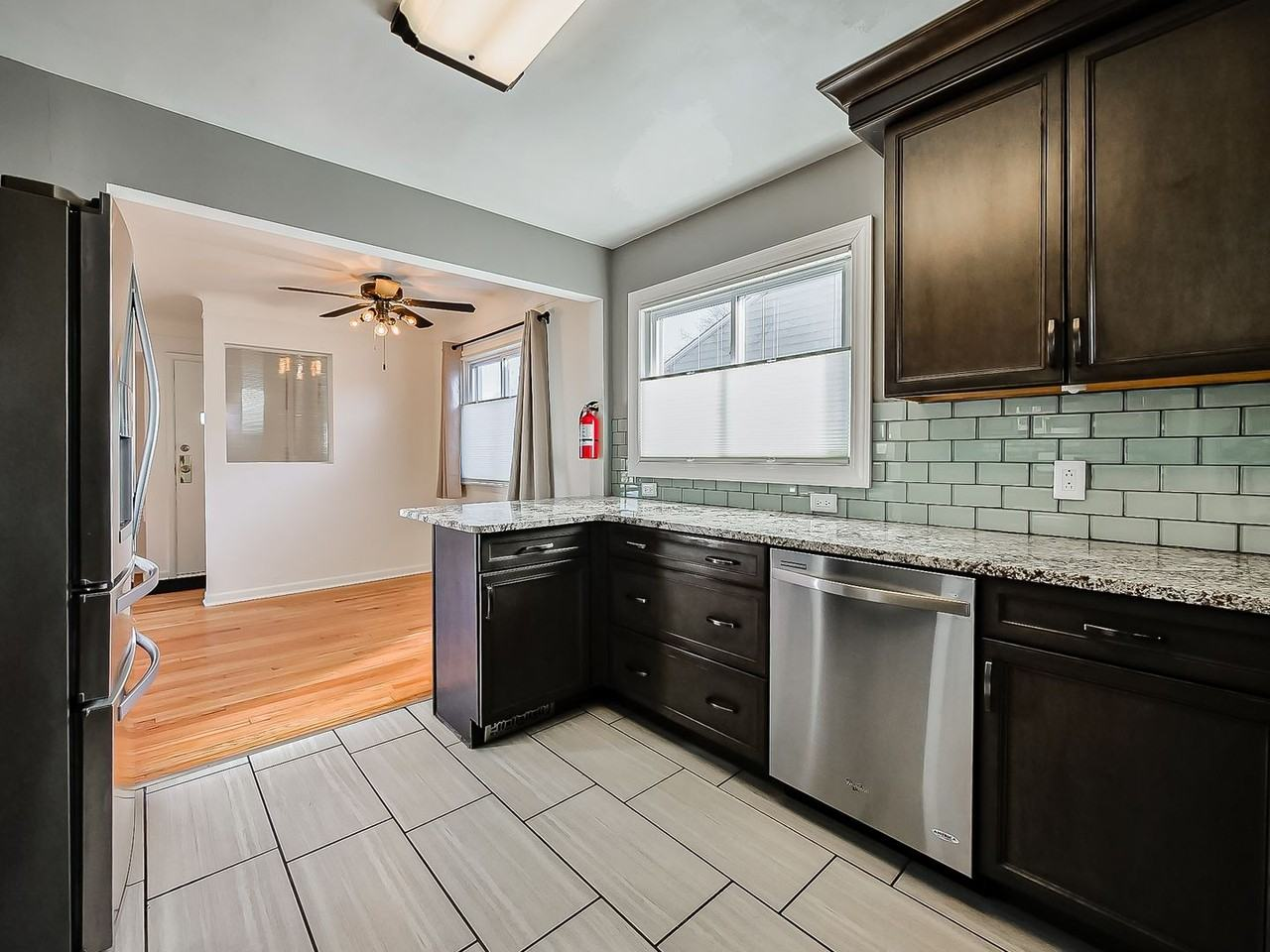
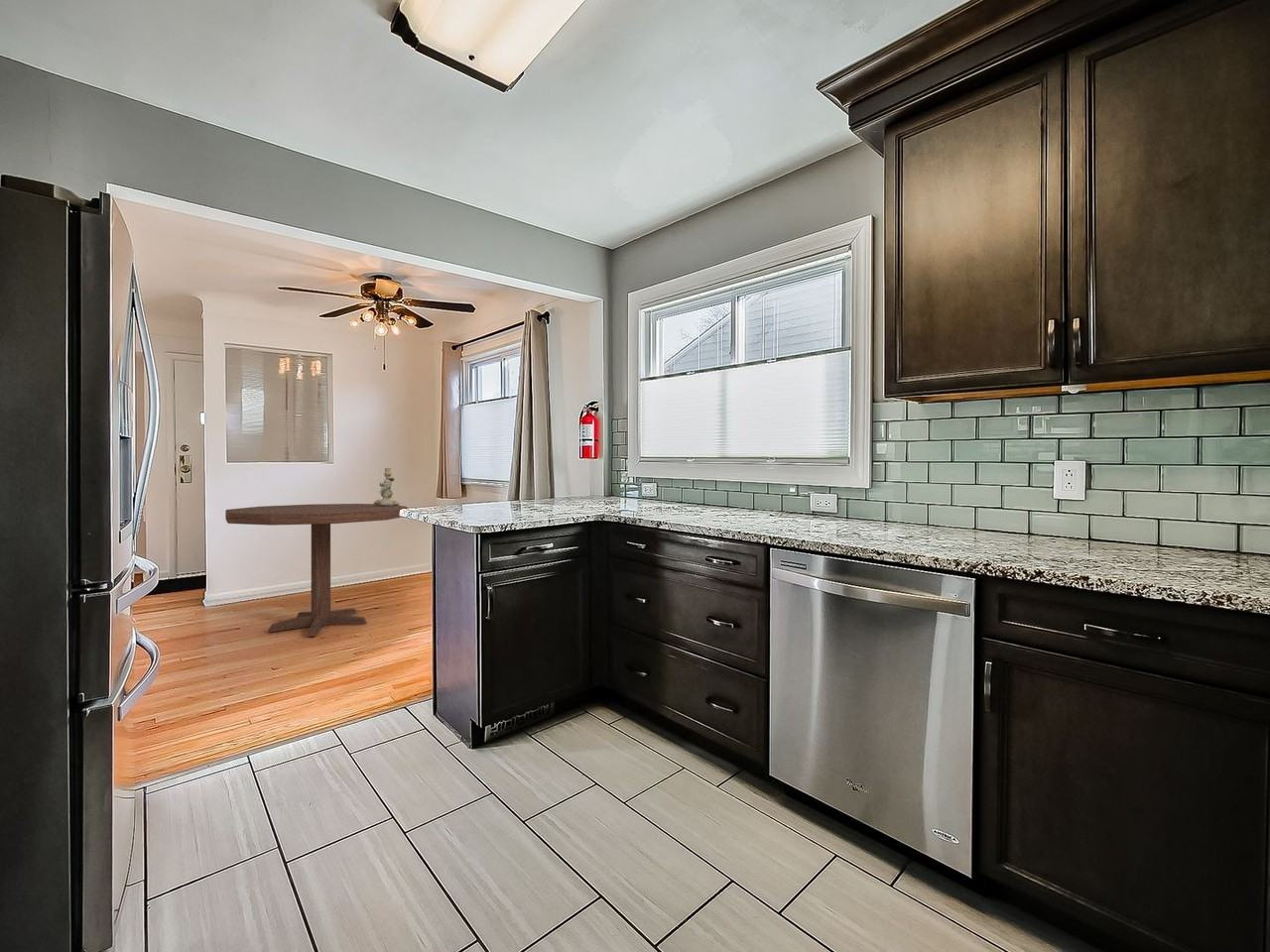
+ candlestick (386, 487)
+ dining table (320, 565)
